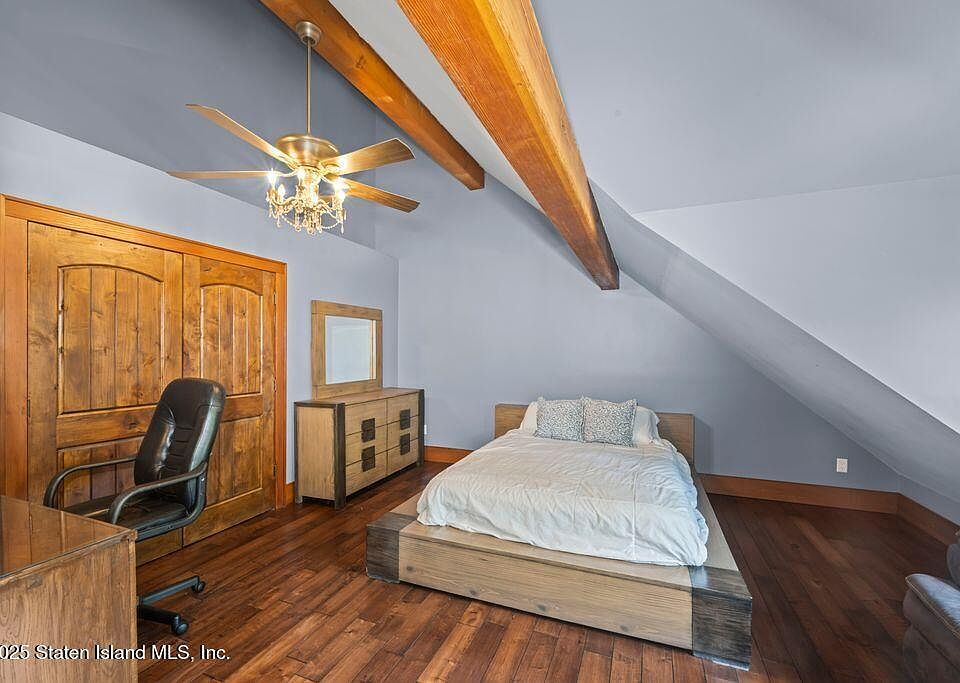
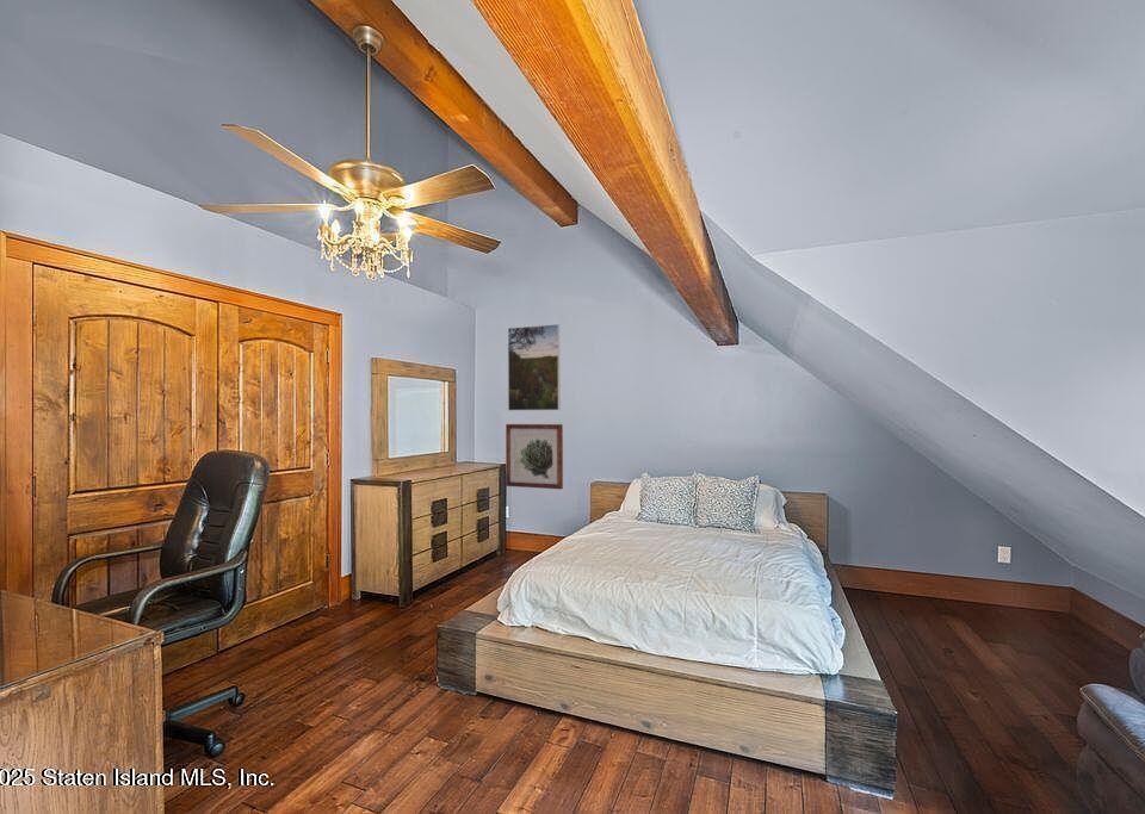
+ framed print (533, 368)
+ wall art (533, 455)
